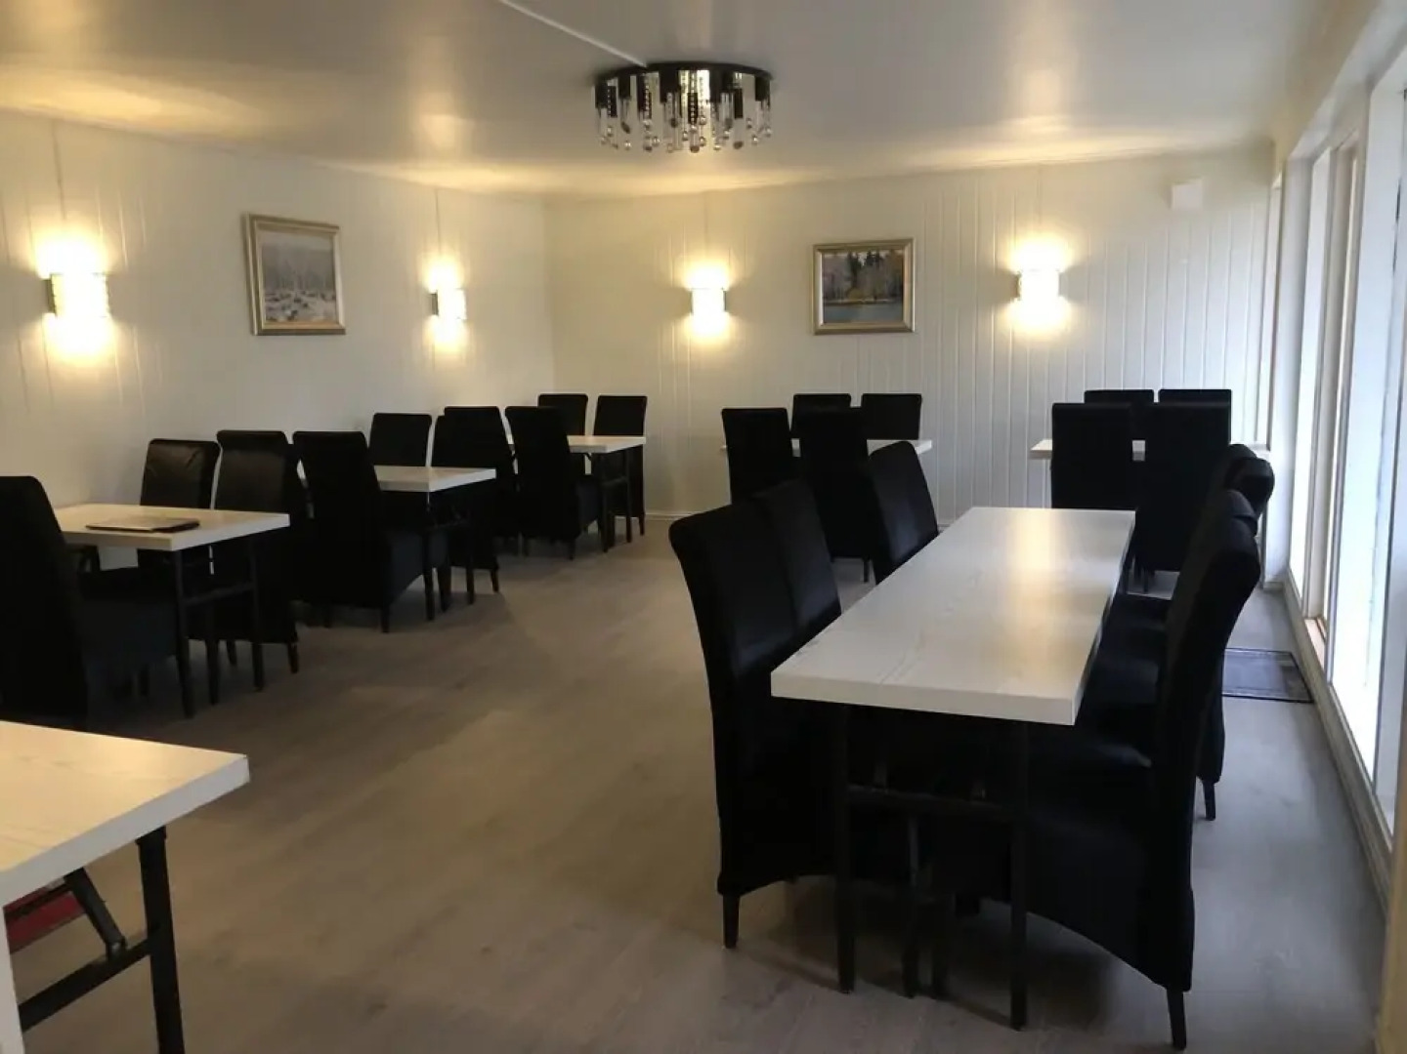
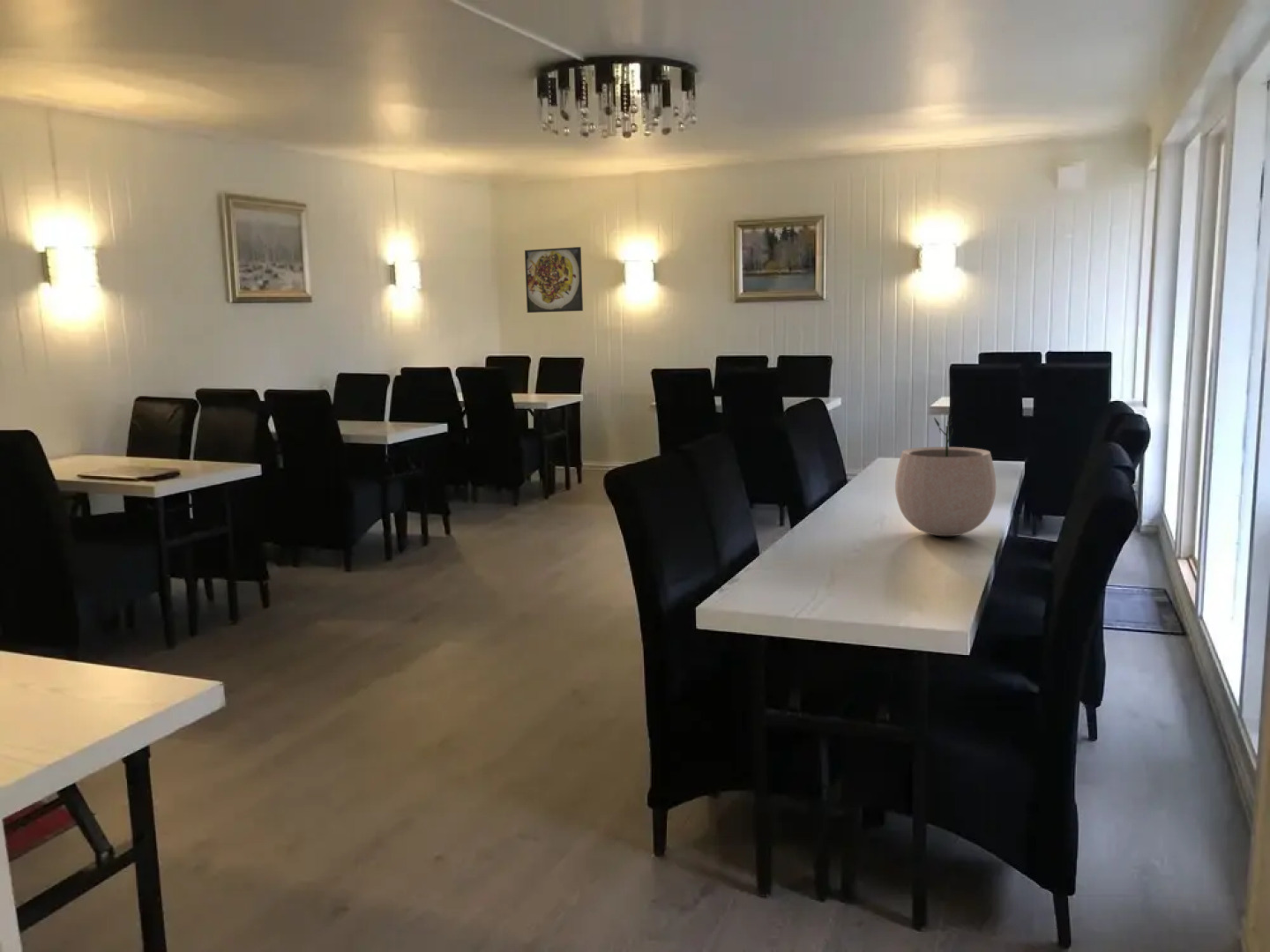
+ plant pot (945, 474)
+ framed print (553, 280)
